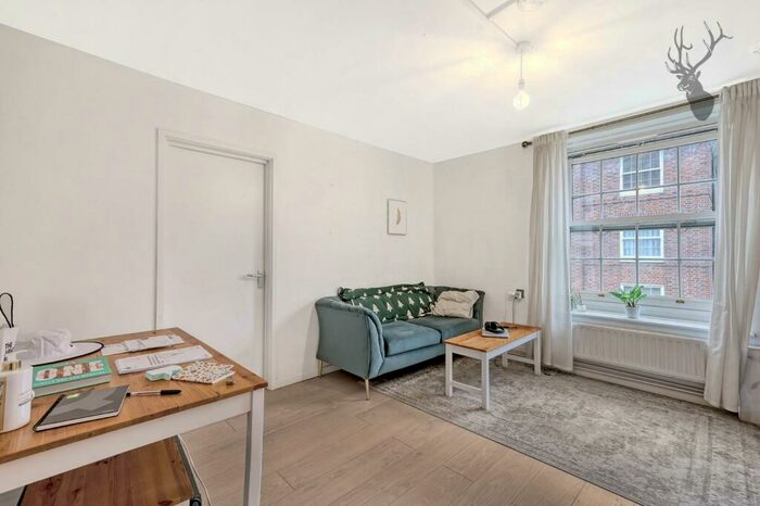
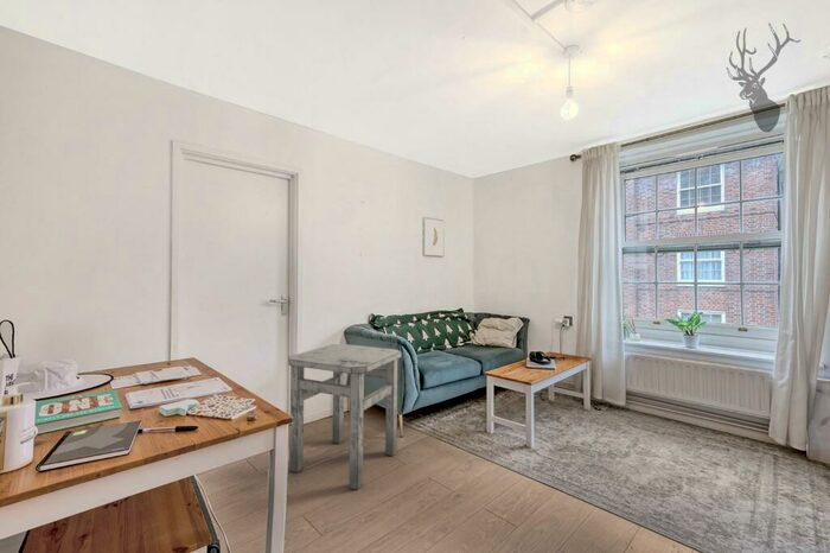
+ side table (343, 407)
